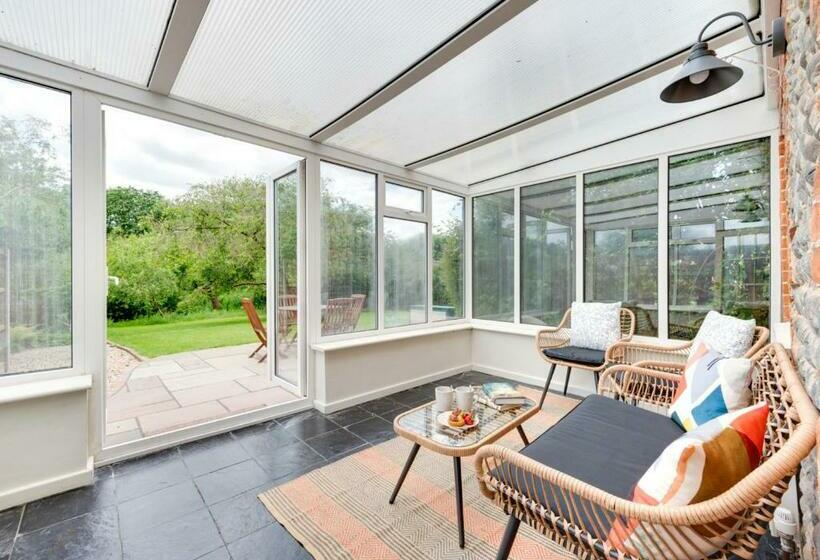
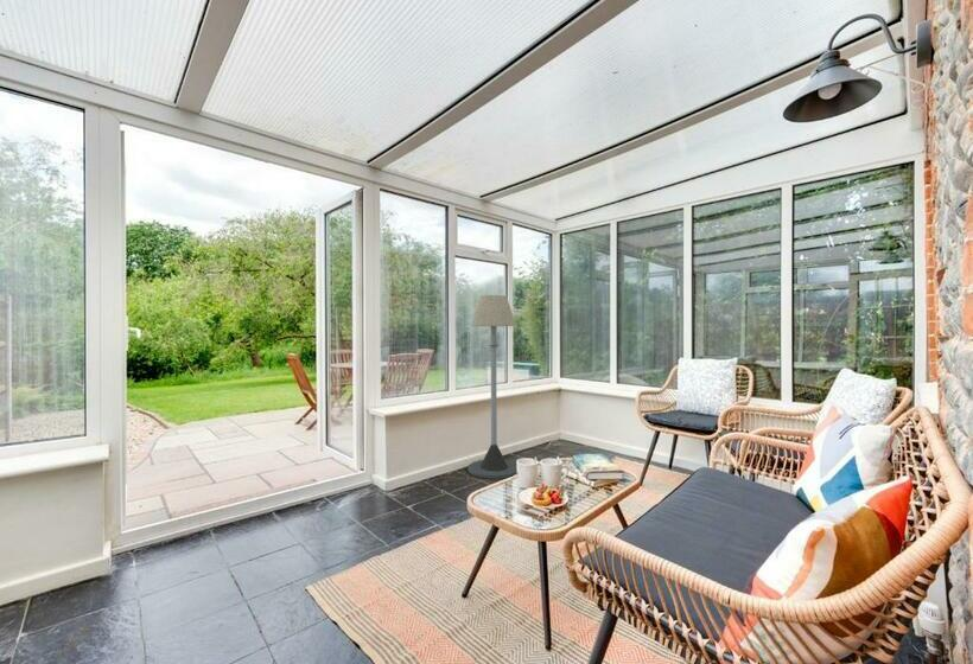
+ floor lamp (494, 383)
